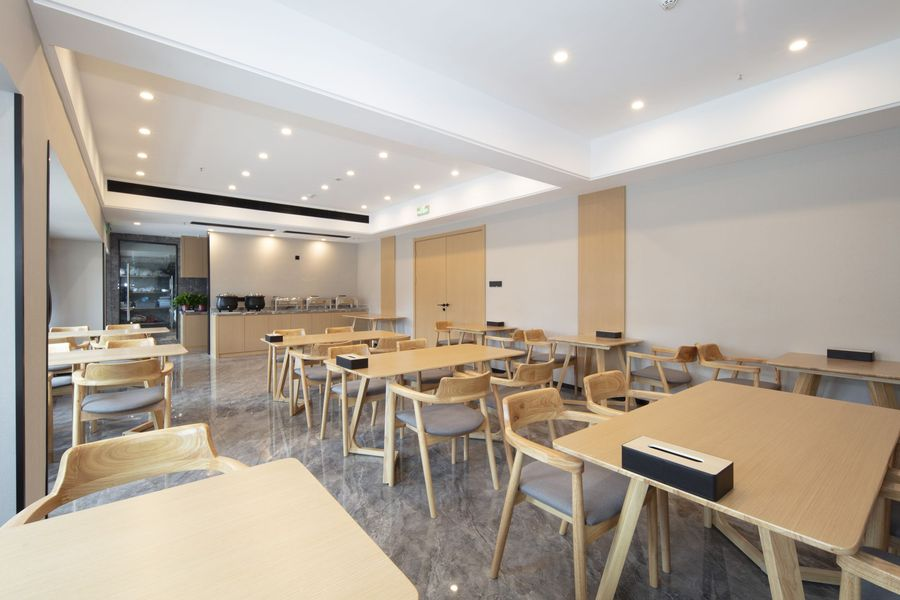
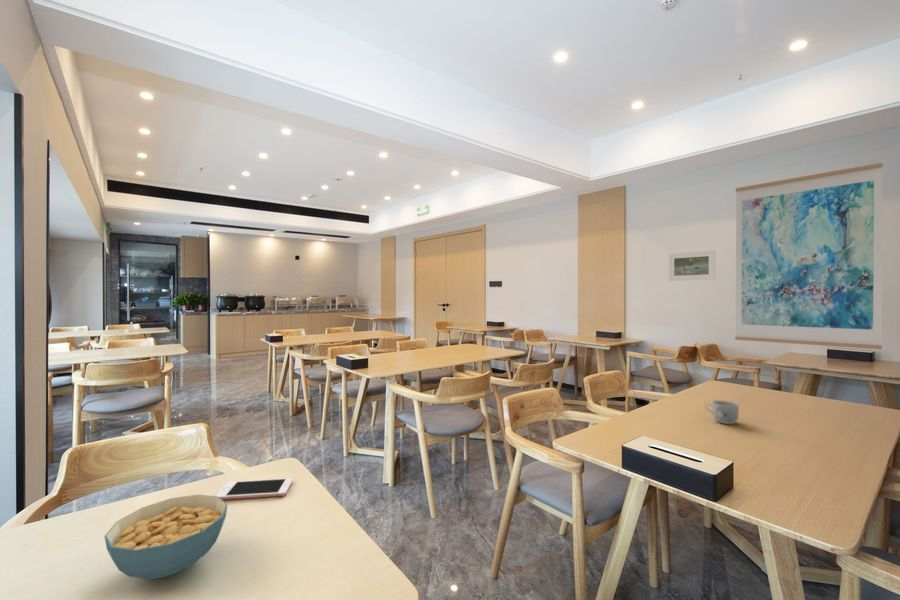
+ mug (721, 411)
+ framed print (691, 266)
+ cell phone (255, 488)
+ cereal bowl (170, 543)
+ wall art (801, 260)
